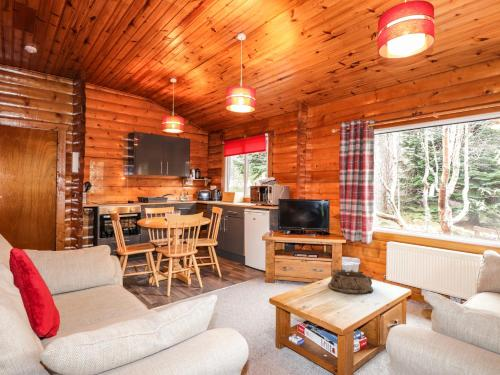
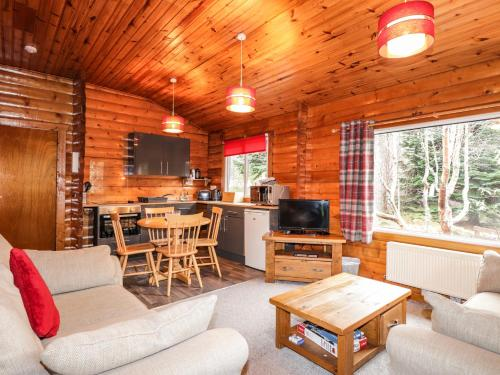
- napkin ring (349, 279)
